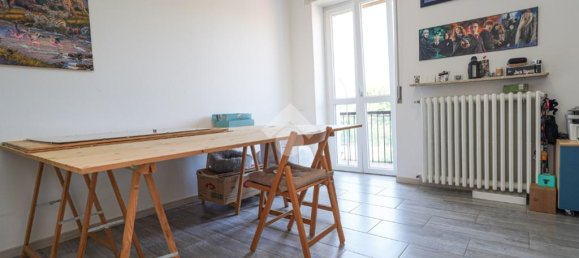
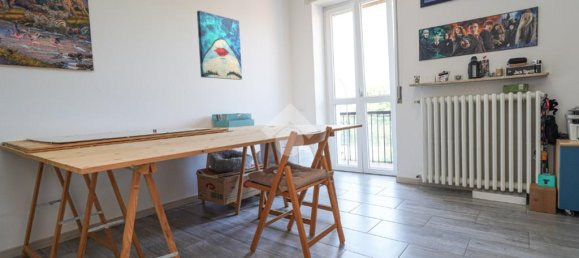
+ wall art (220, 47)
